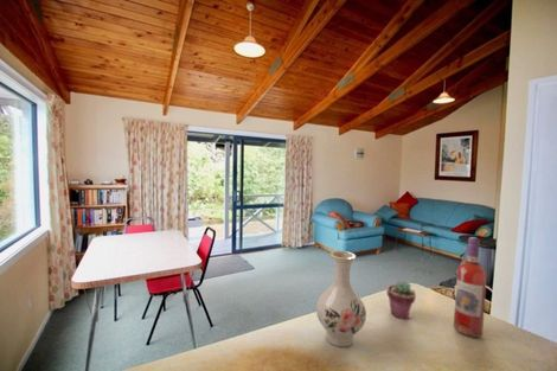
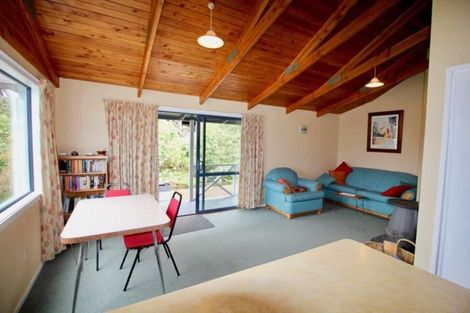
- vase (341, 296)
- wine bottle (470, 284)
- potted succulent (401, 298)
